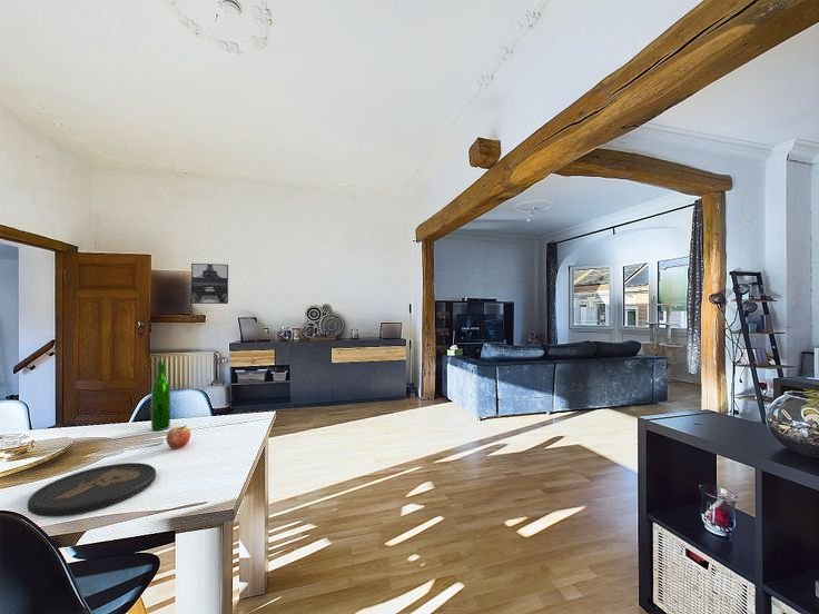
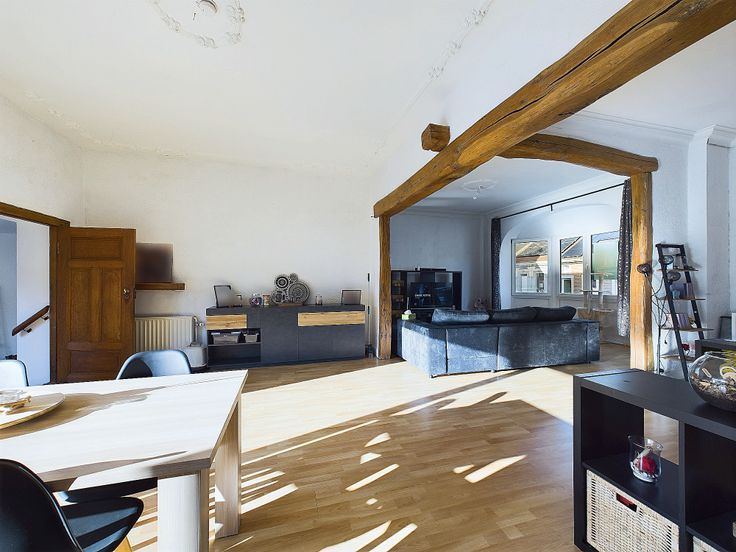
- wall art (209, 284)
- wine bottle (160, 395)
- fruit (178, 436)
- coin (97, 486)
